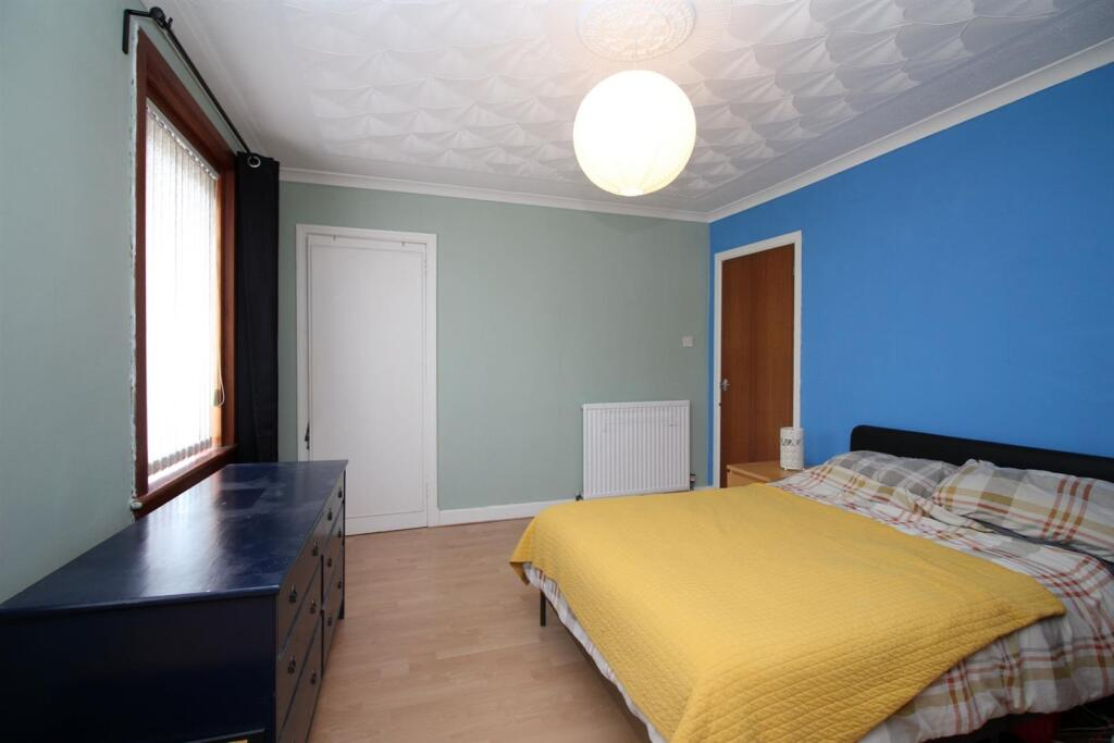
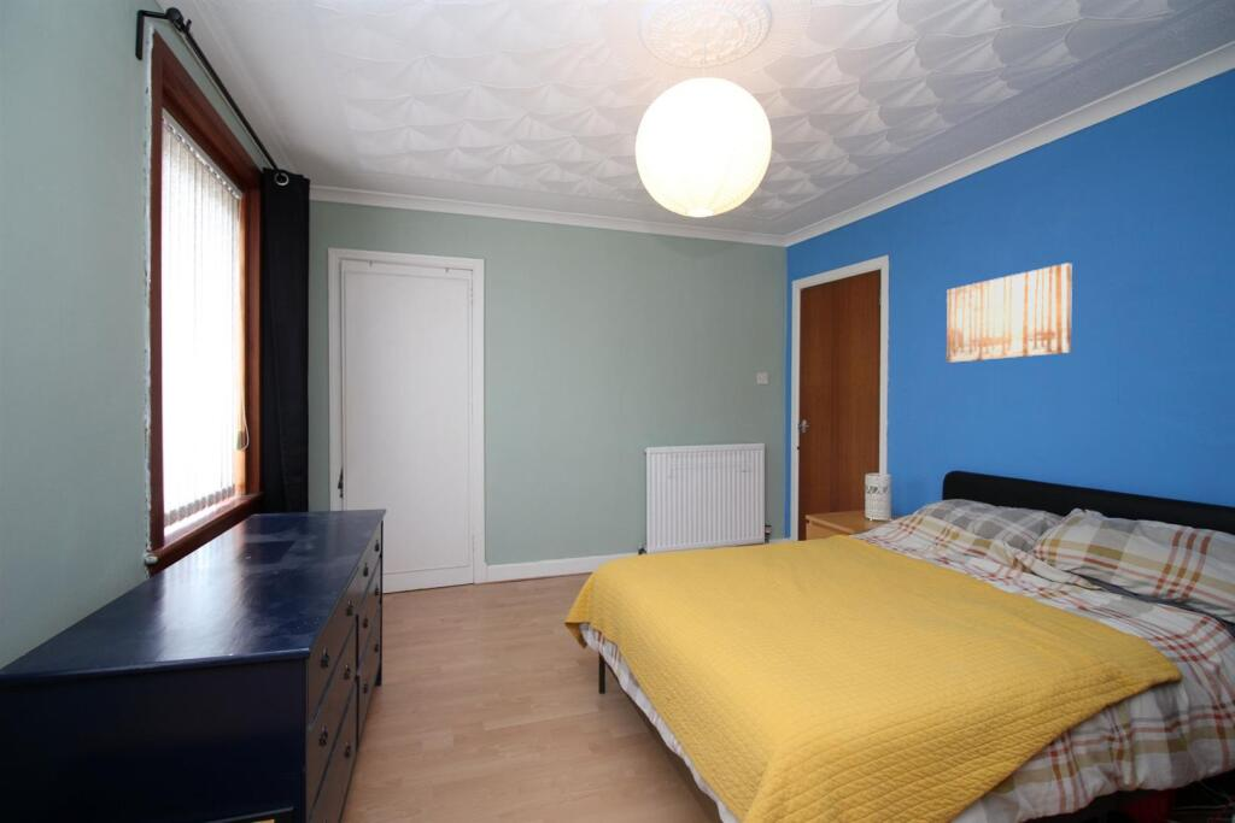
+ wall art (1002, 318)
